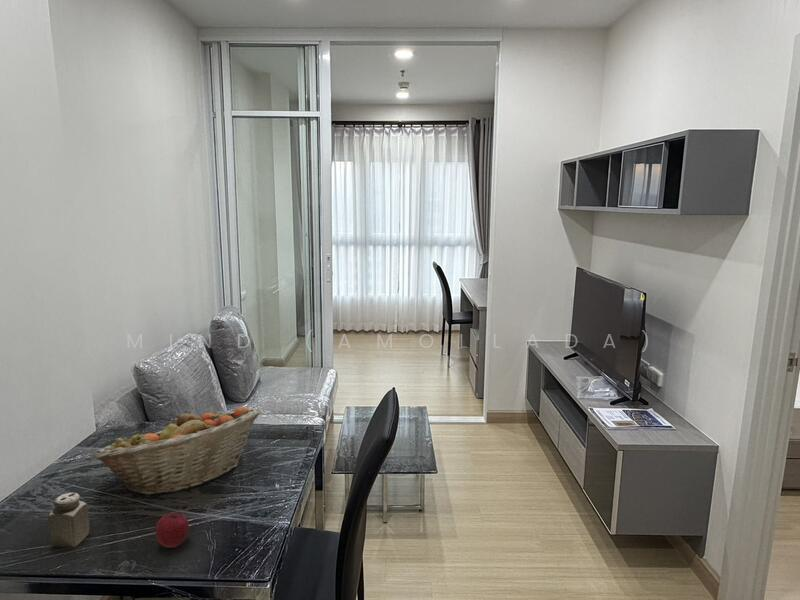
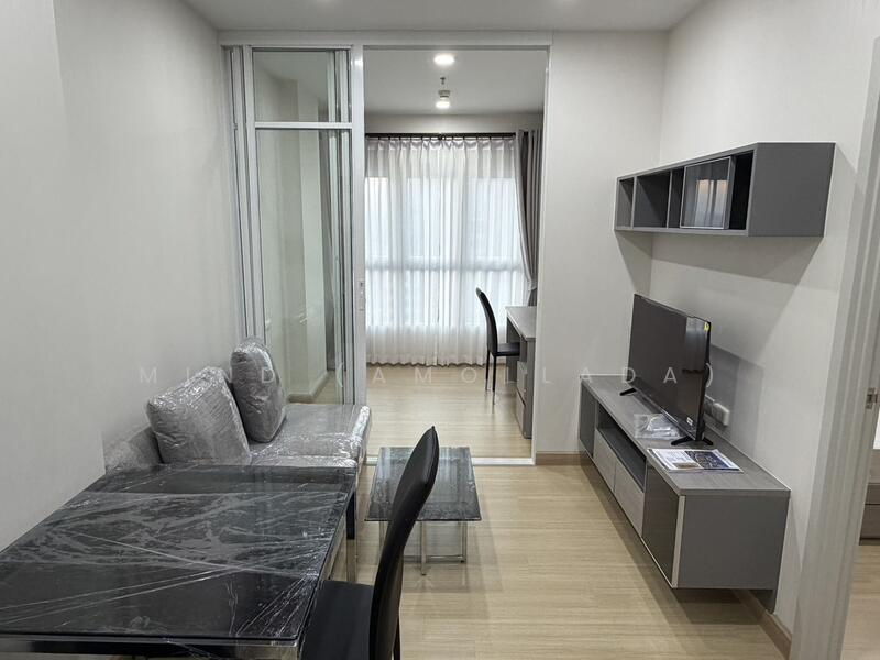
- salt shaker (69, 518)
- fruit basket (183, 442)
- apple (172, 529)
